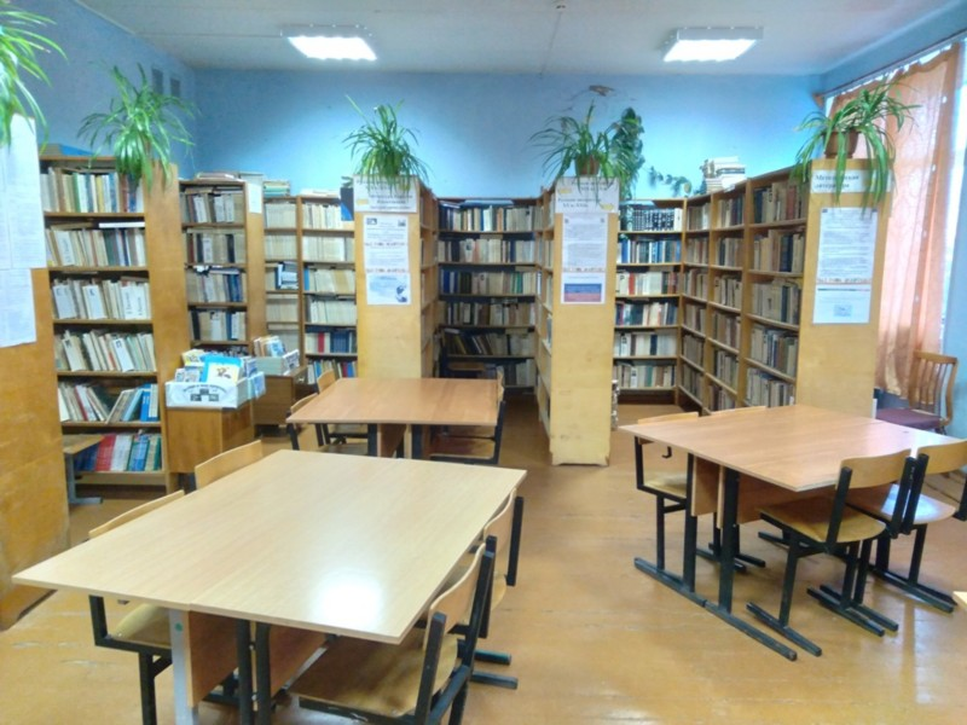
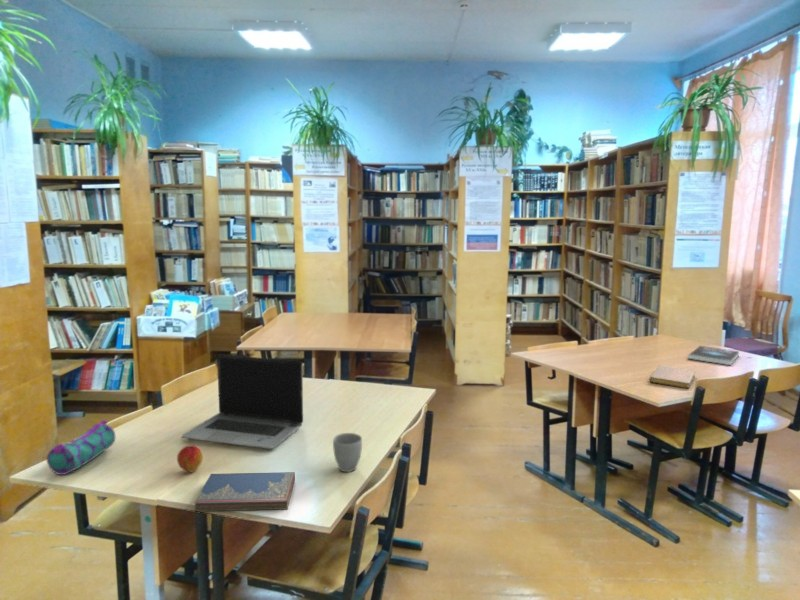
+ notebook (672, 376)
+ laptop computer (243, 400)
+ book (713, 354)
+ peach (189, 458)
+ hardcover book (247, 490)
+ pencil case (83, 446)
+ mug (348, 451)
